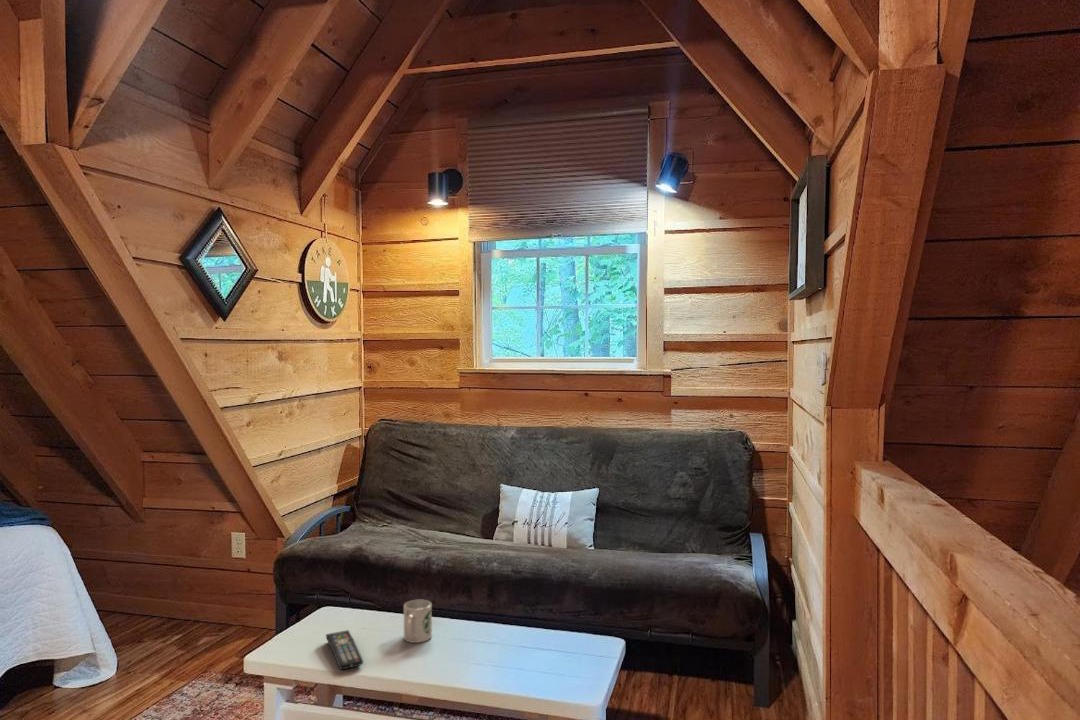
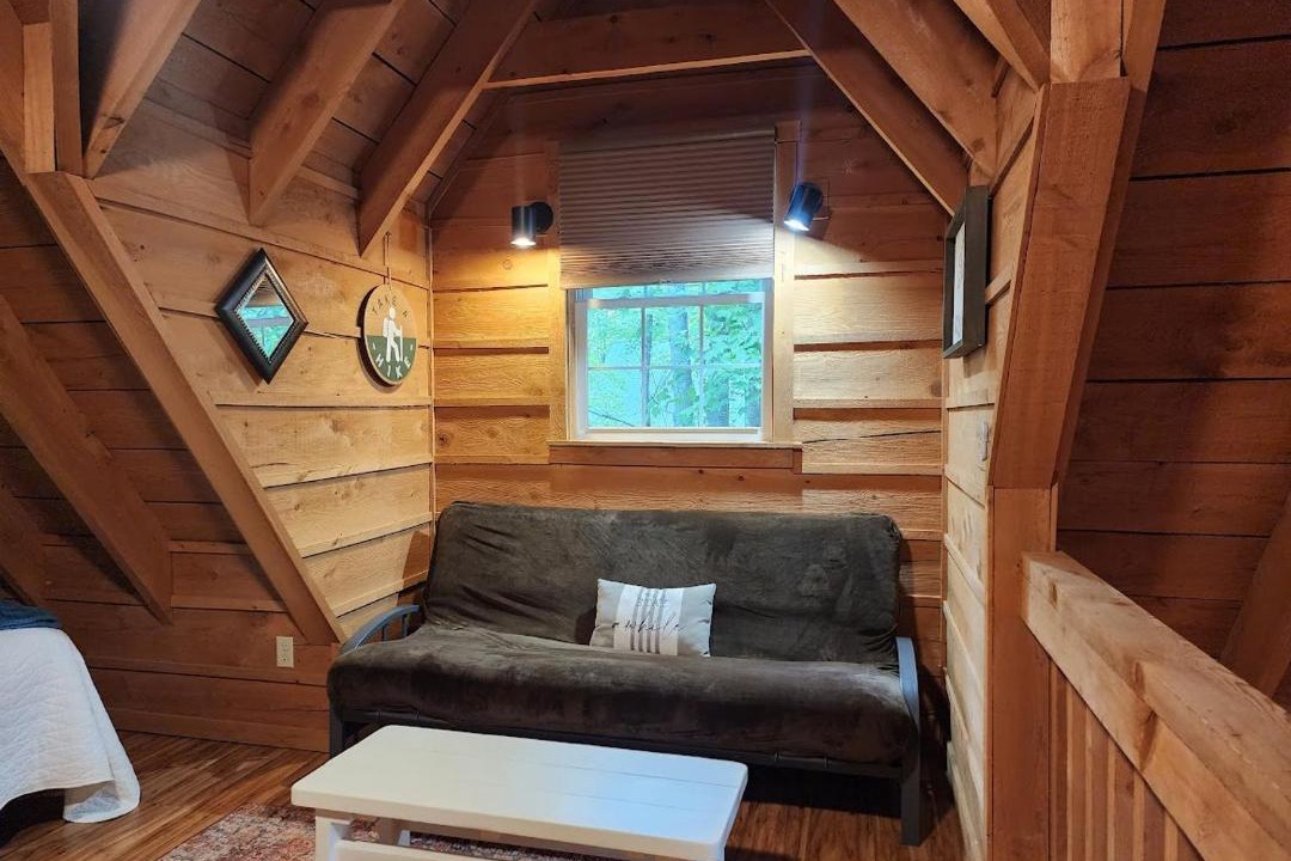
- mug (415, 623)
- remote control (343, 648)
